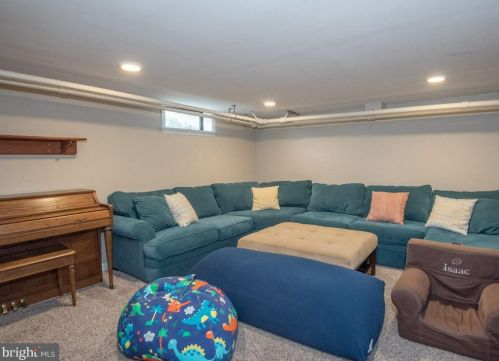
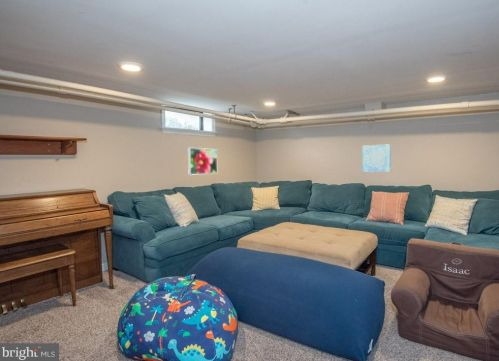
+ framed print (203, 161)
+ wall art (376, 158)
